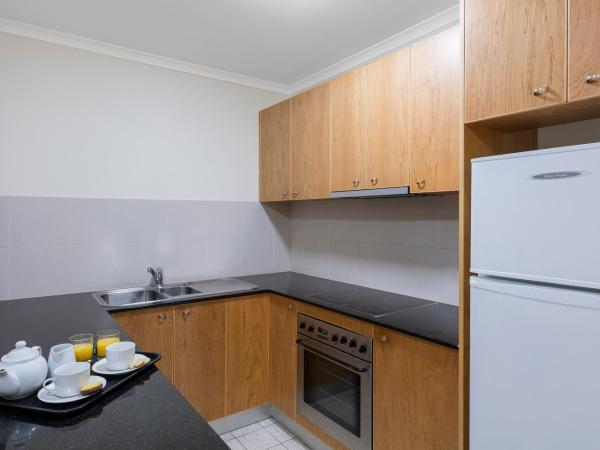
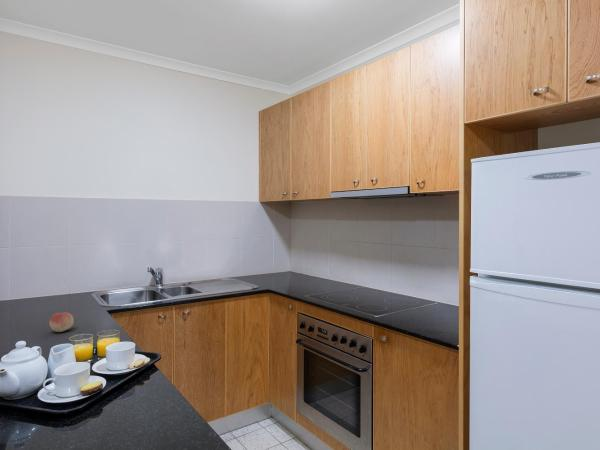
+ fruit (61, 321)
